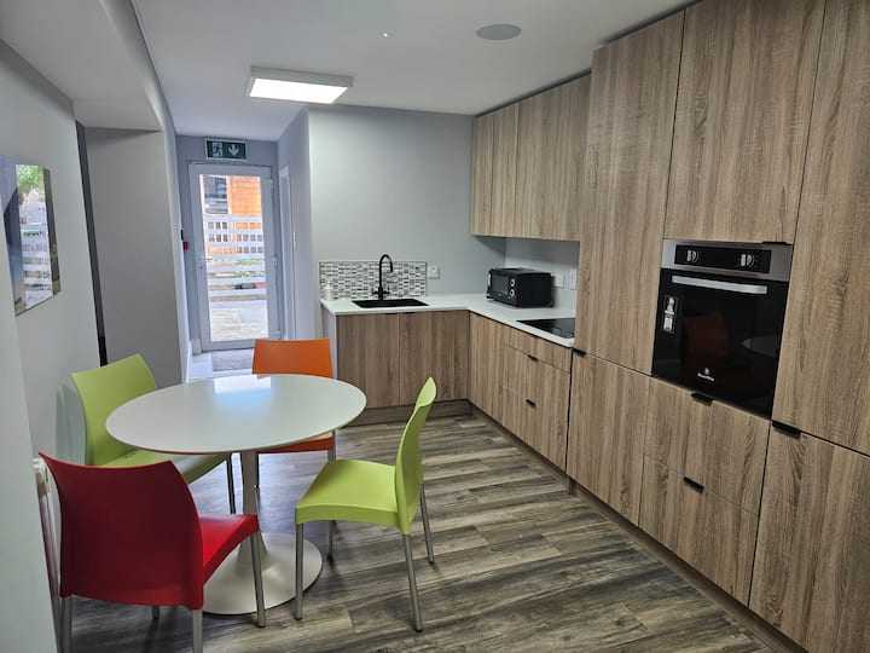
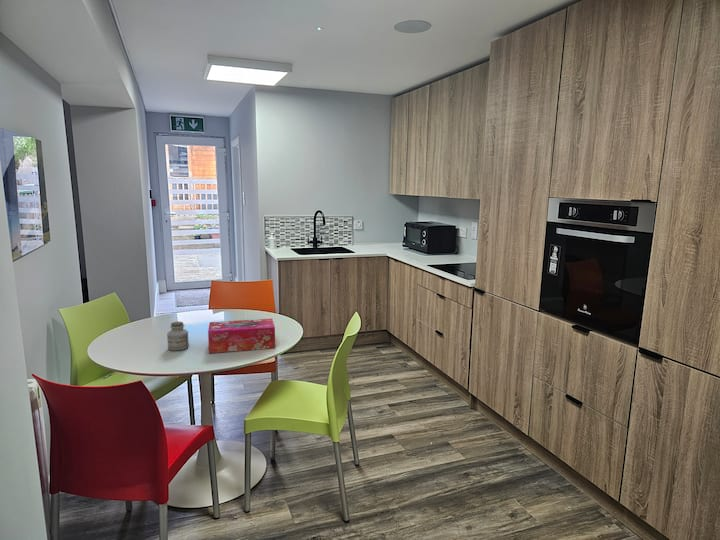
+ jar (177, 335)
+ tissue box (242, 335)
